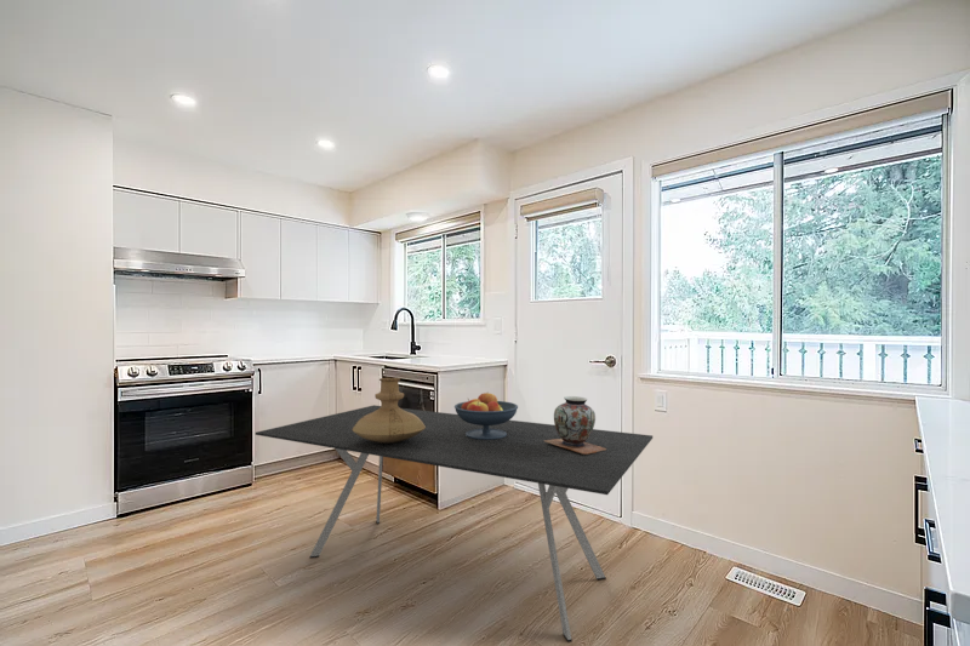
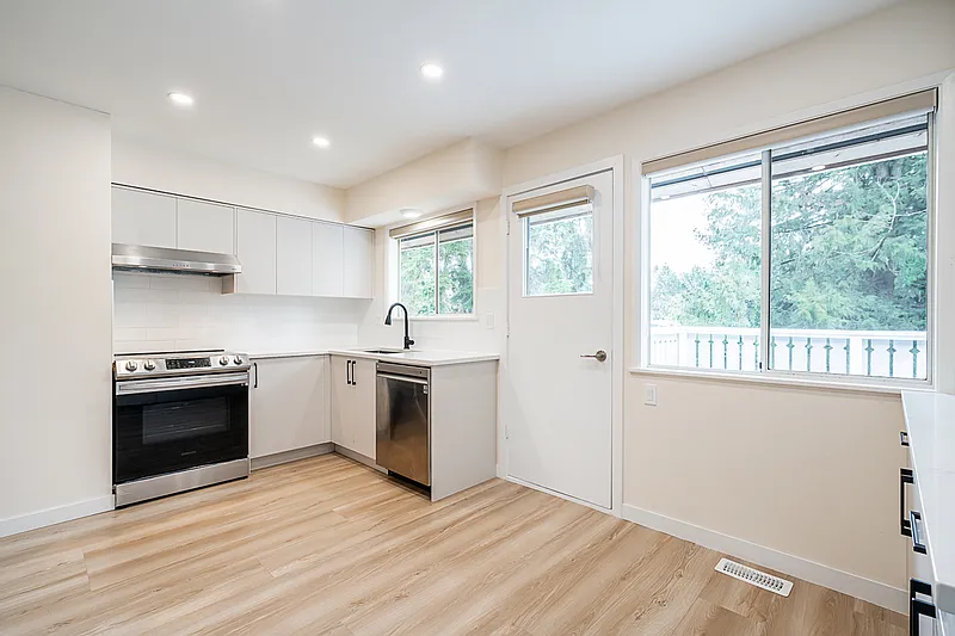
- fruit bowl (486, 415)
- dining table (460, 469)
- vase (389, 410)
- decorative vase (575, 422)
